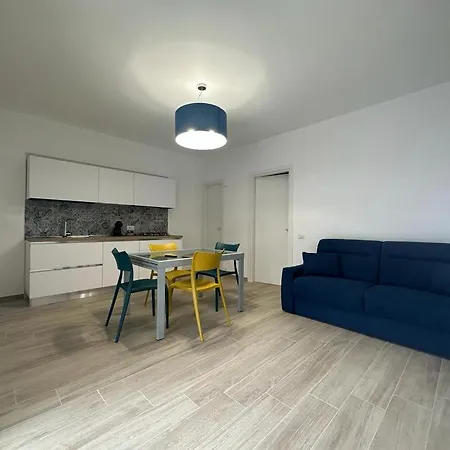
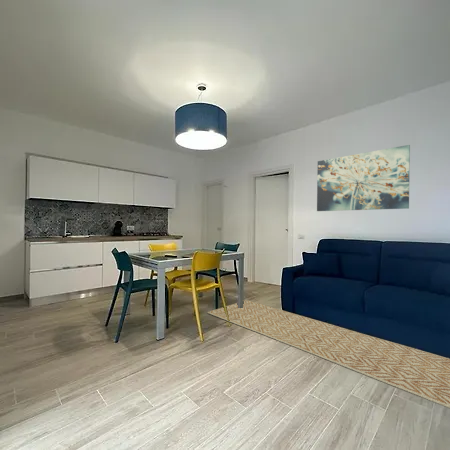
+ wall art (357, 182)
+ rug (316, 335)
